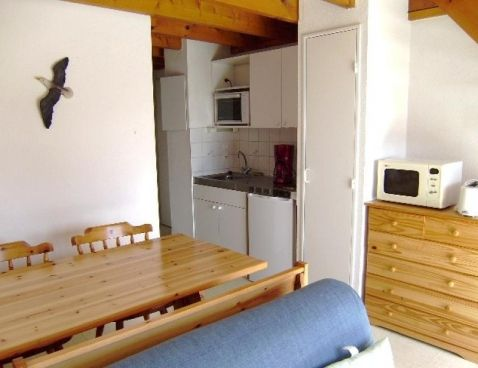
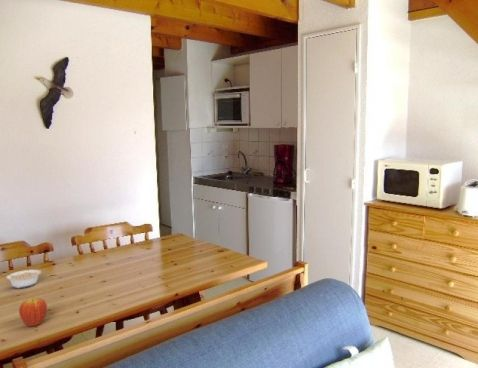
+ fruit (33, 310)
+ legume (22, 278)
